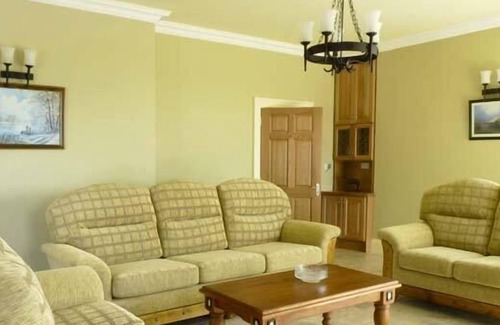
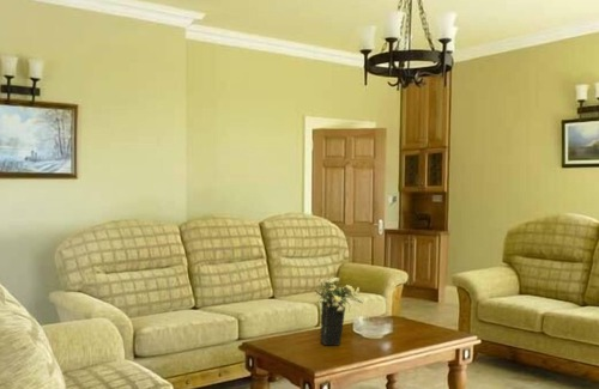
+ flower arrangement (334, 309)
